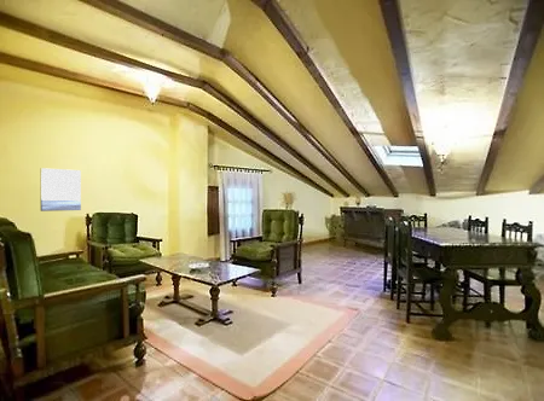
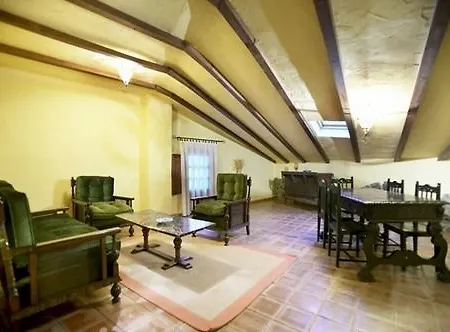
- wall art (60, 190)
